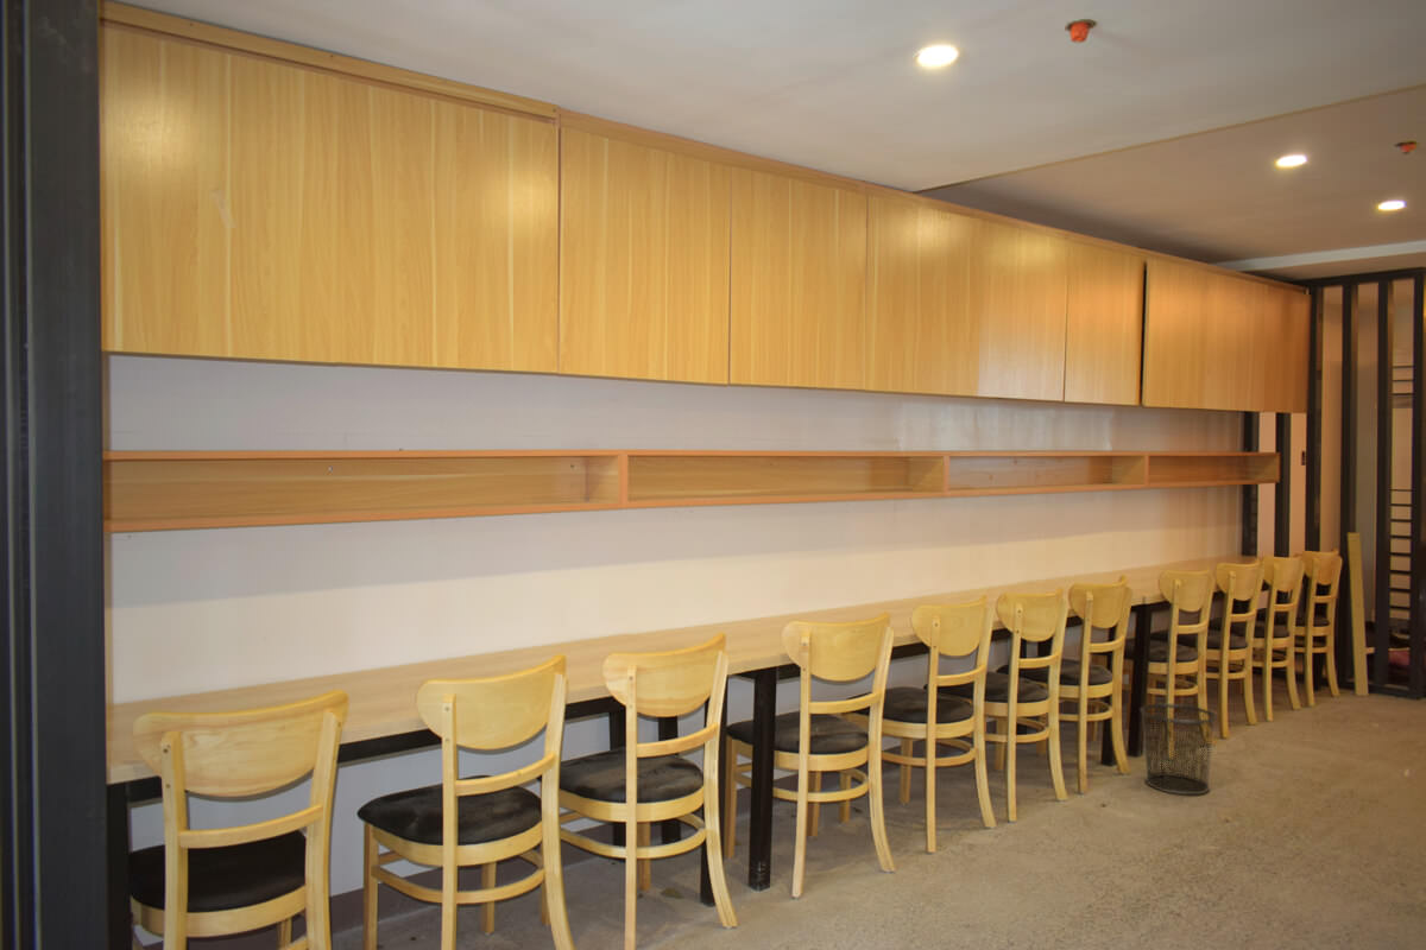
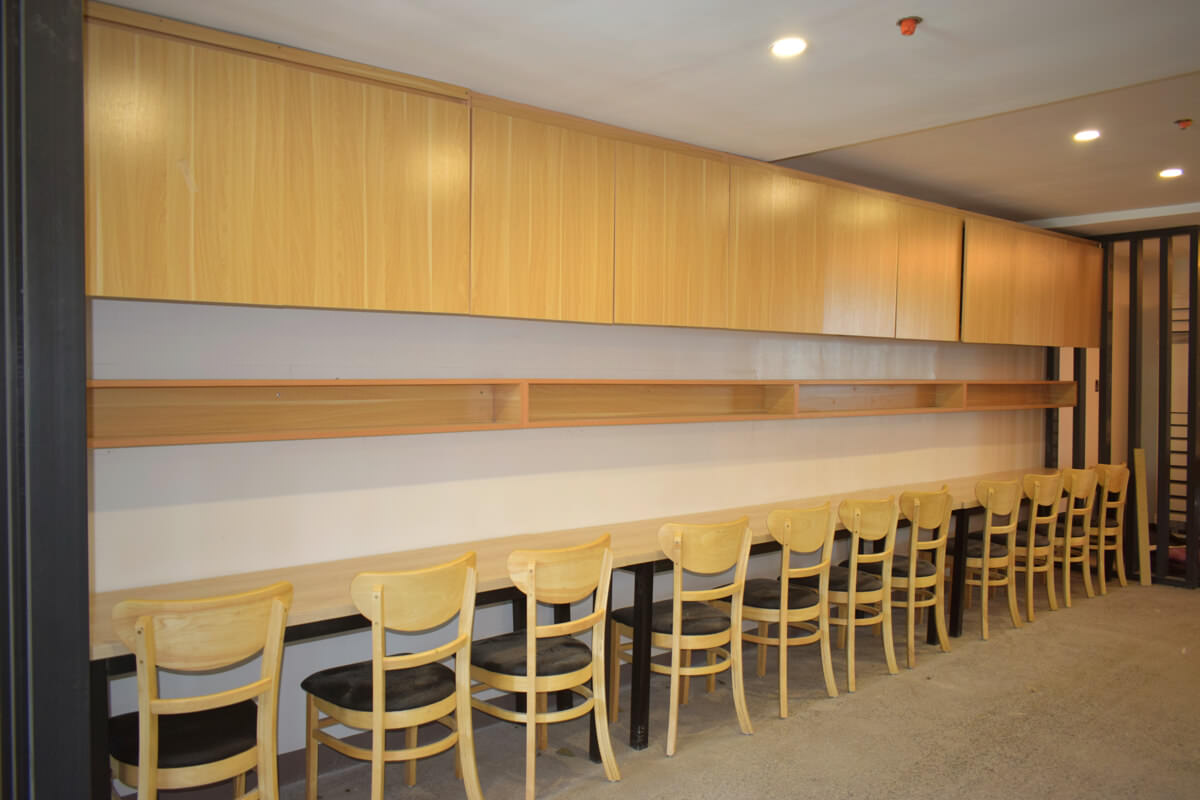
- waste bin (1176, 748)
